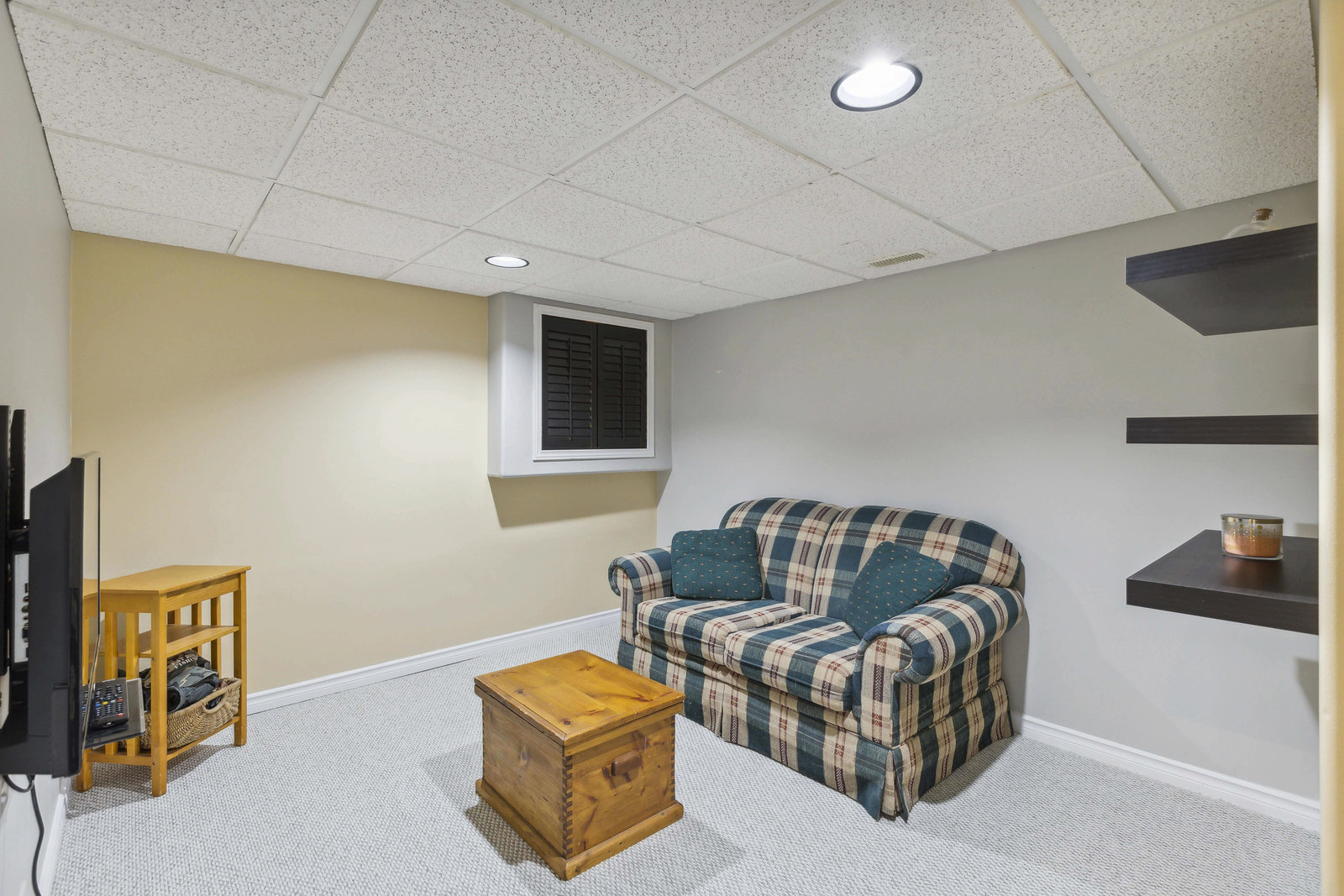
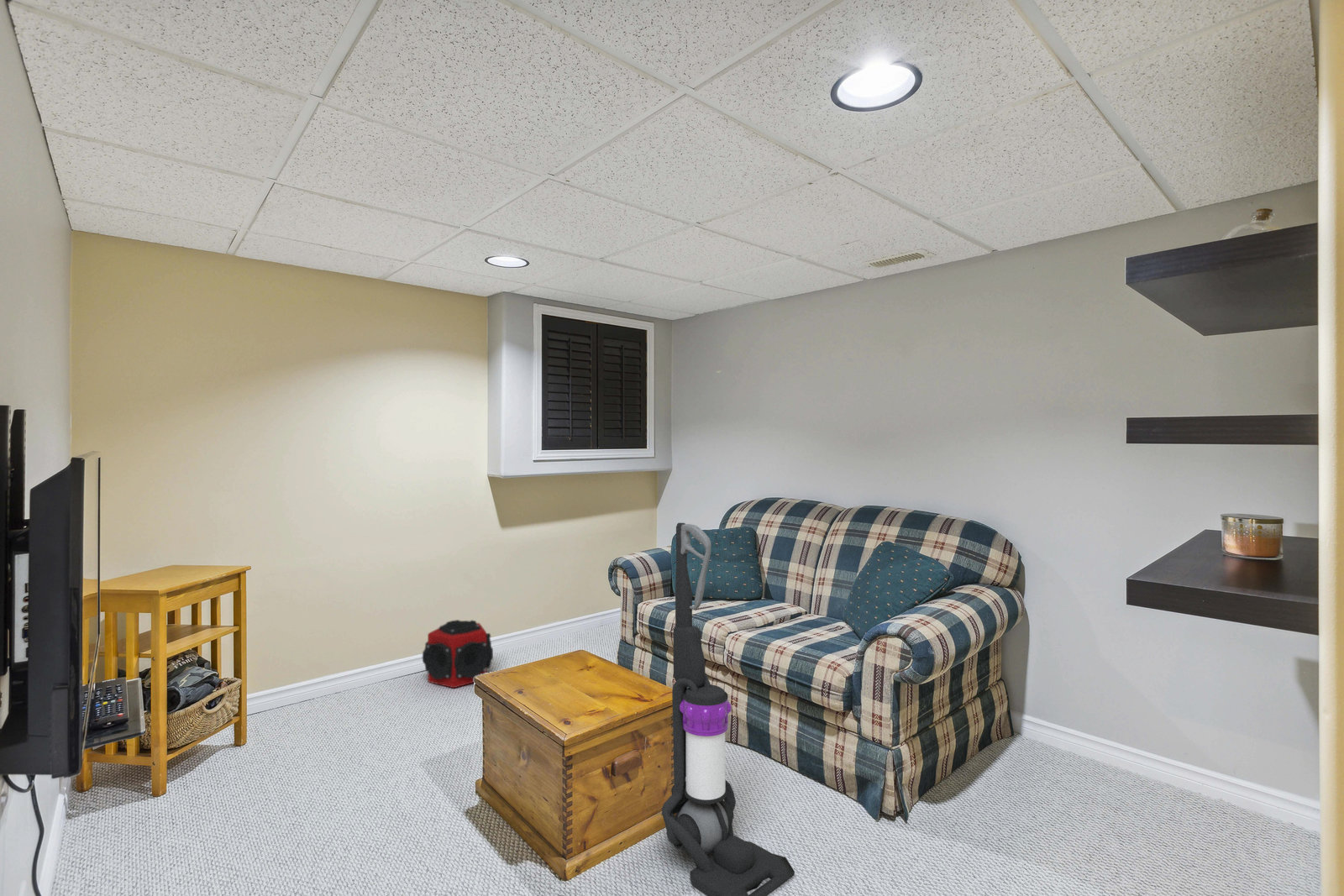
+ vacuum cleaner (714, 695)
+ speaker (458, 650)
